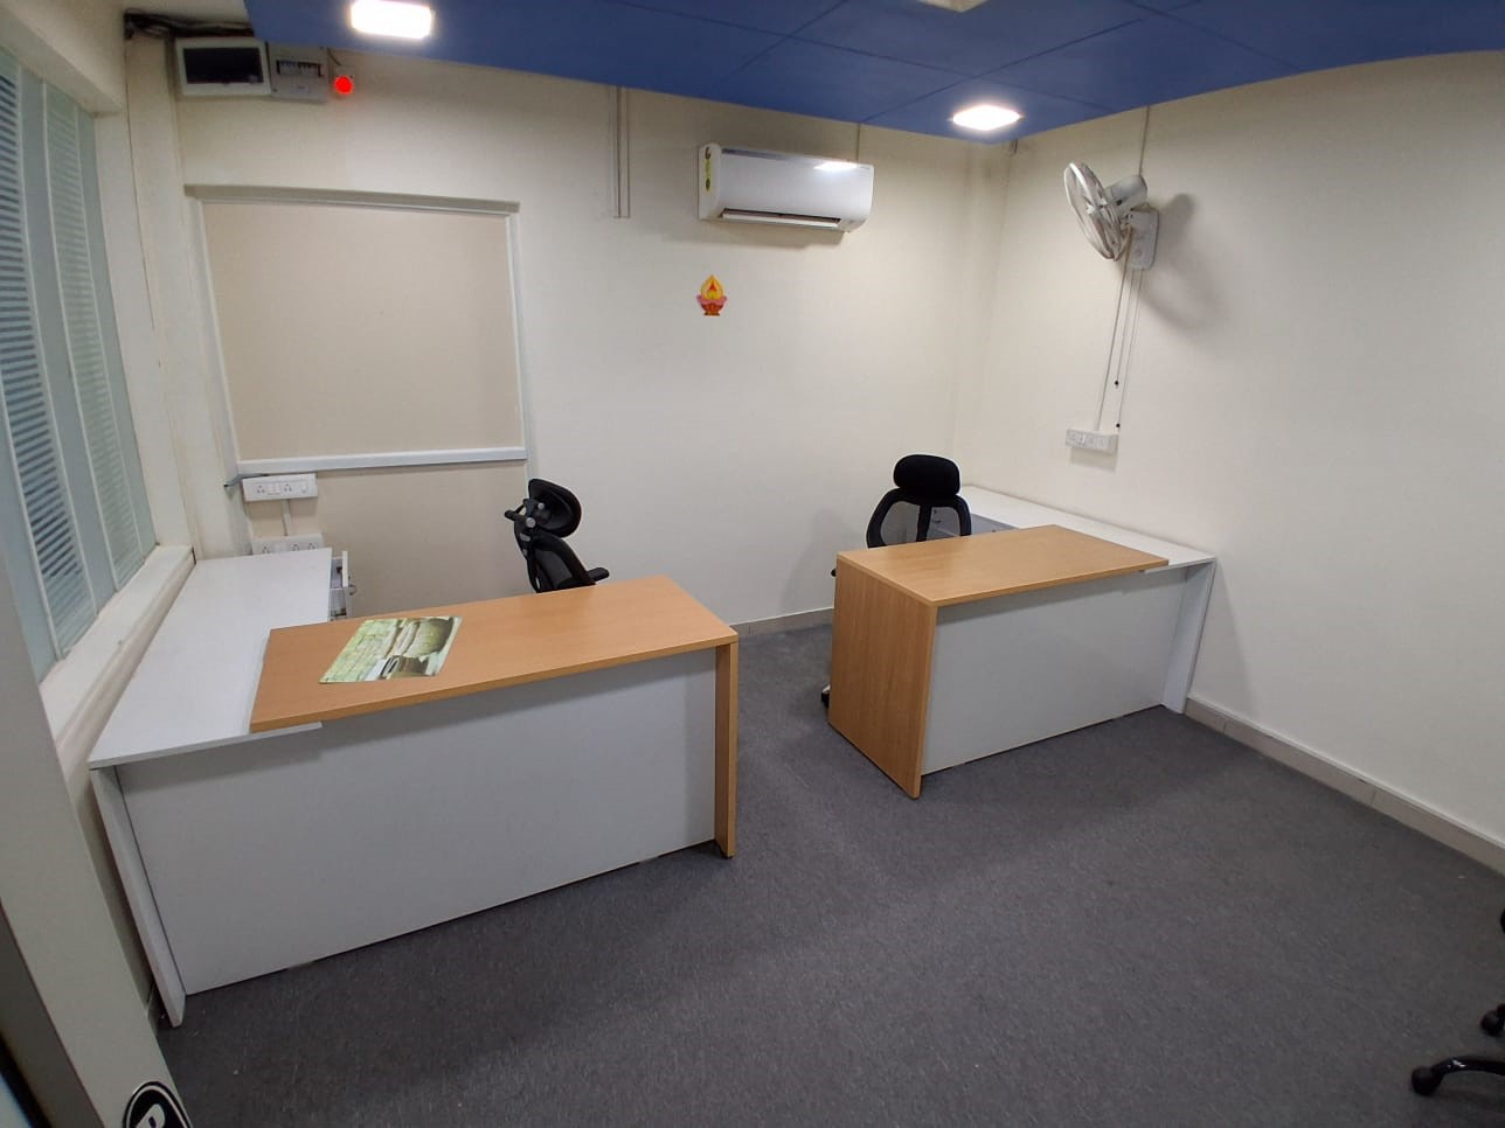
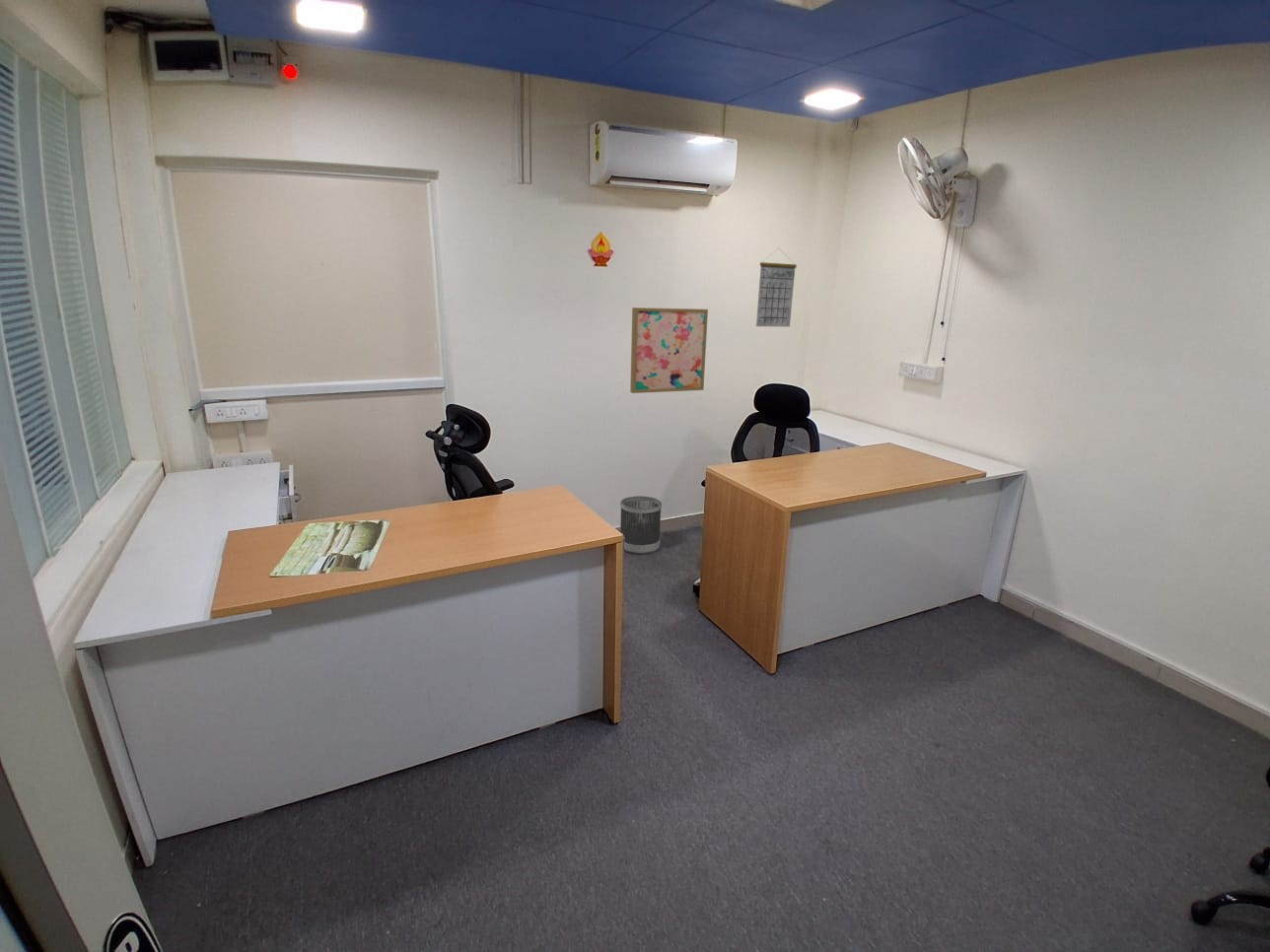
+ wastebasket (640, 524)
+ calendar (776, 288)
+ wall art (669, 350)
